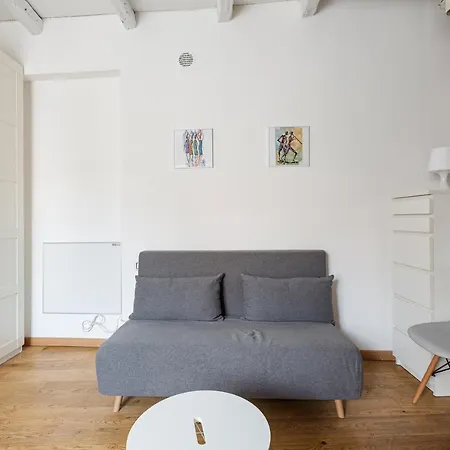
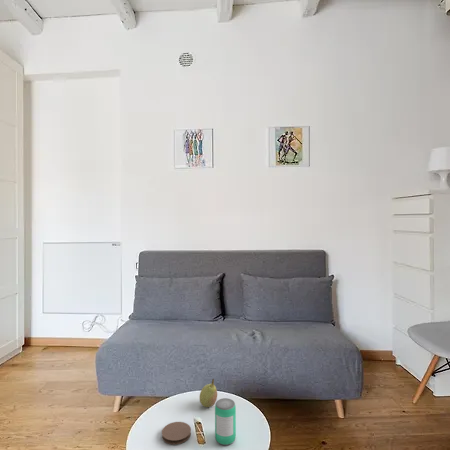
+ beverage can (225, 420)
+ fruit (208, 390)
+ coaster (176, 432)
